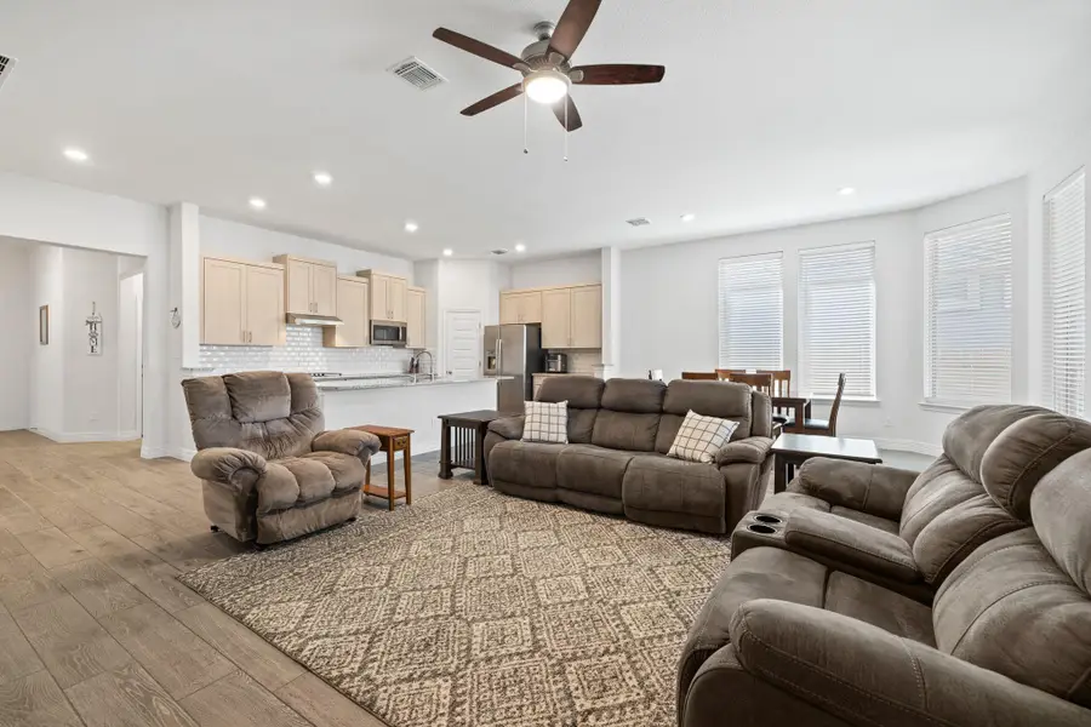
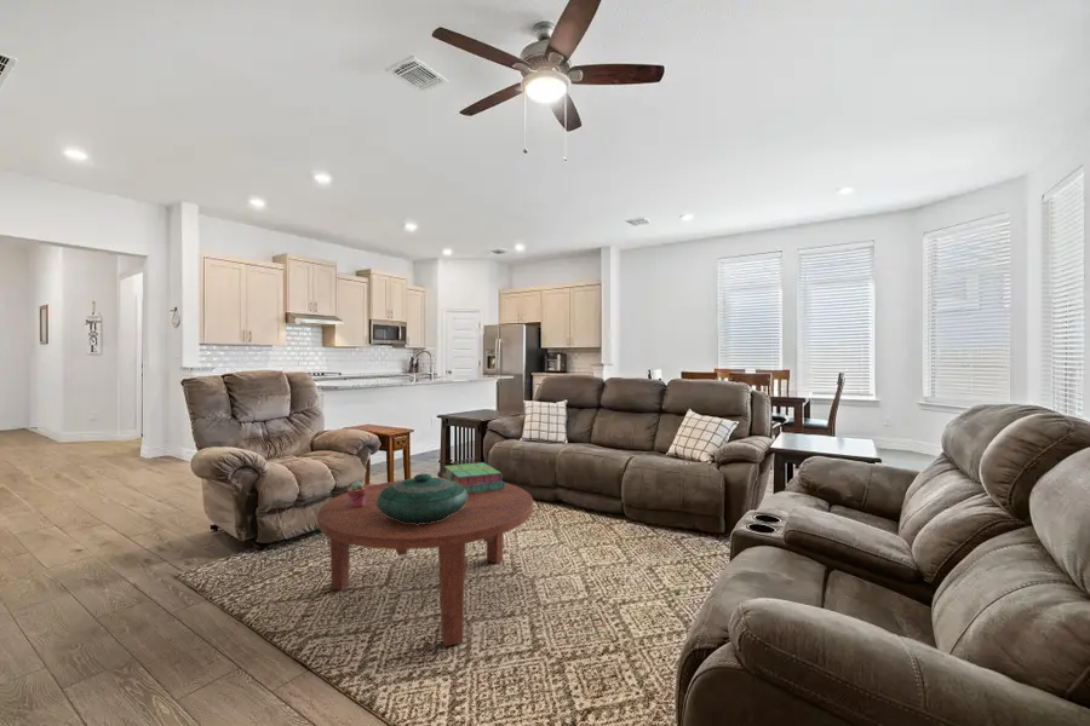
+ decorative bowl (423, 494)
+ coffee table (430, 546)
+ potted succulent (357, 492)
+ stack of books (471, 476)
